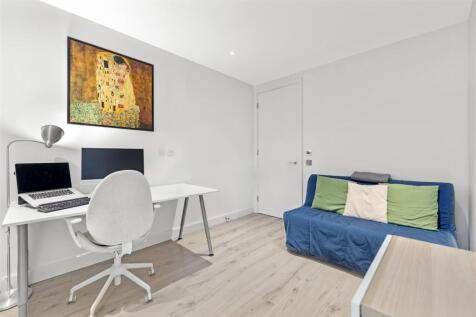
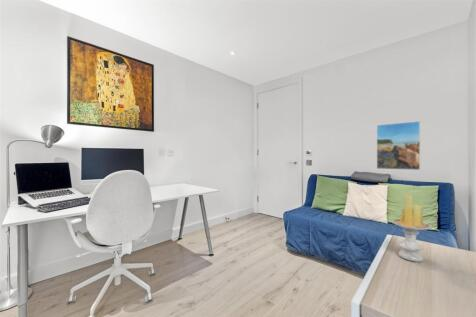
+ candle (410, 225)
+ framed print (397, 146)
